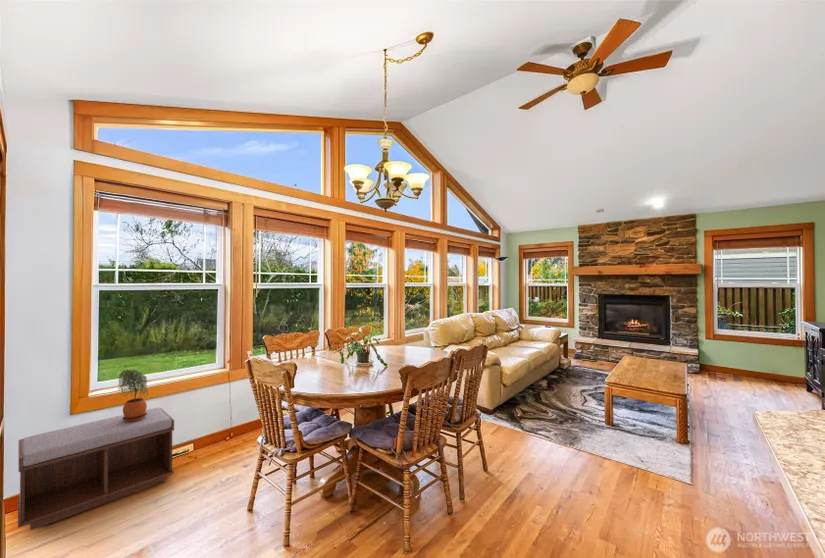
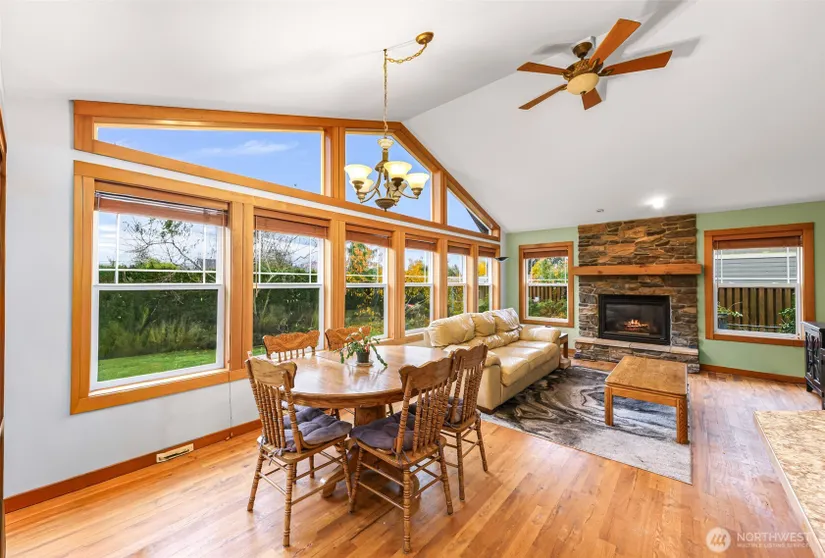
- potted plant (132, 393)
- bench (101, 459)
